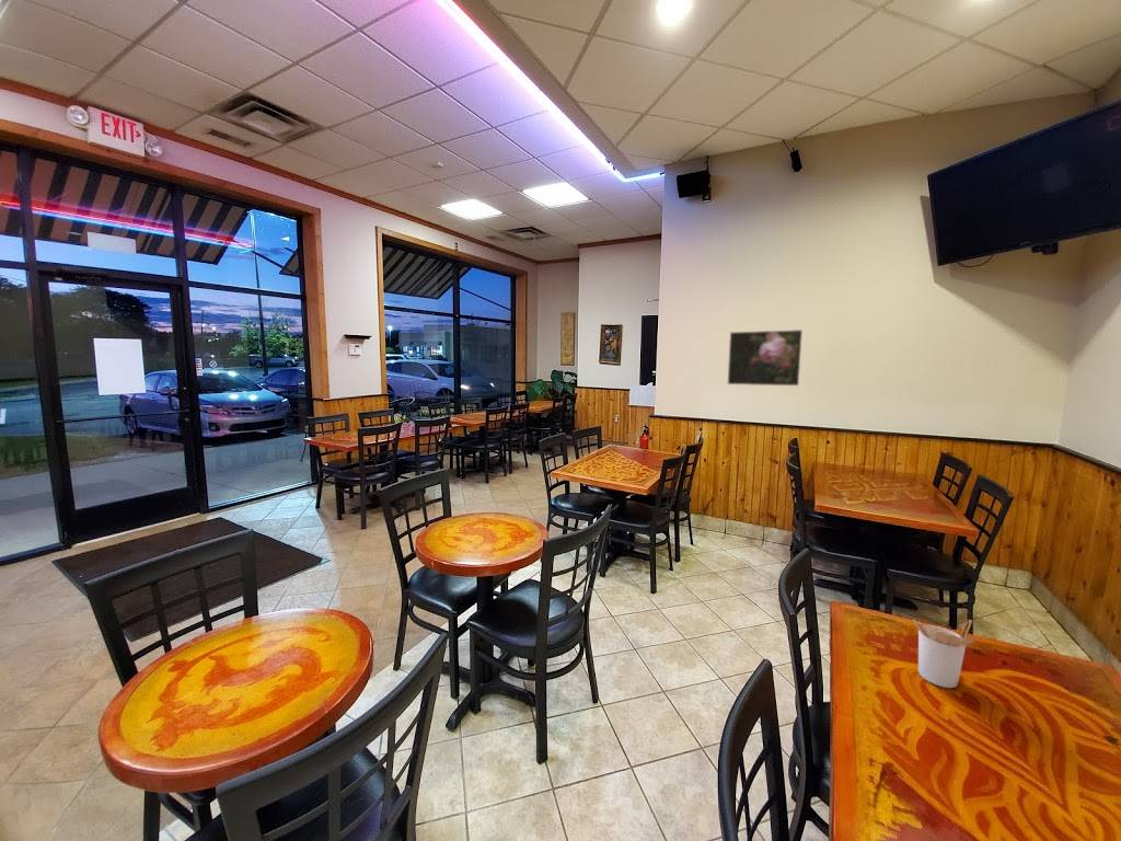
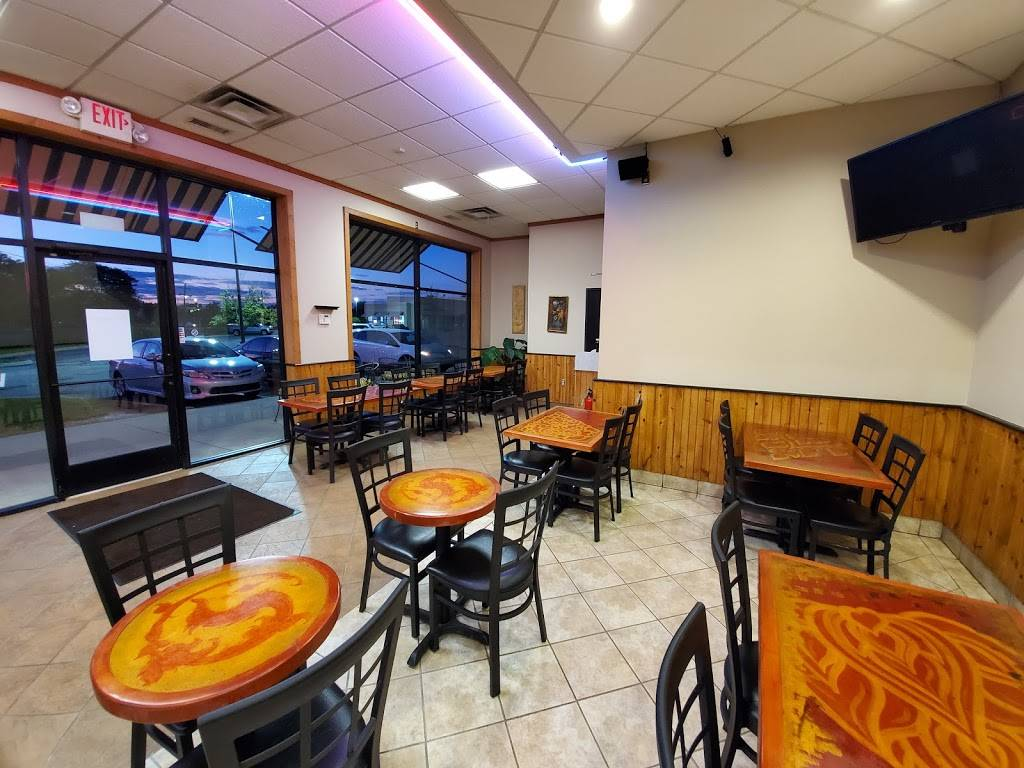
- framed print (763, 358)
- utensil holder (944, 652)
